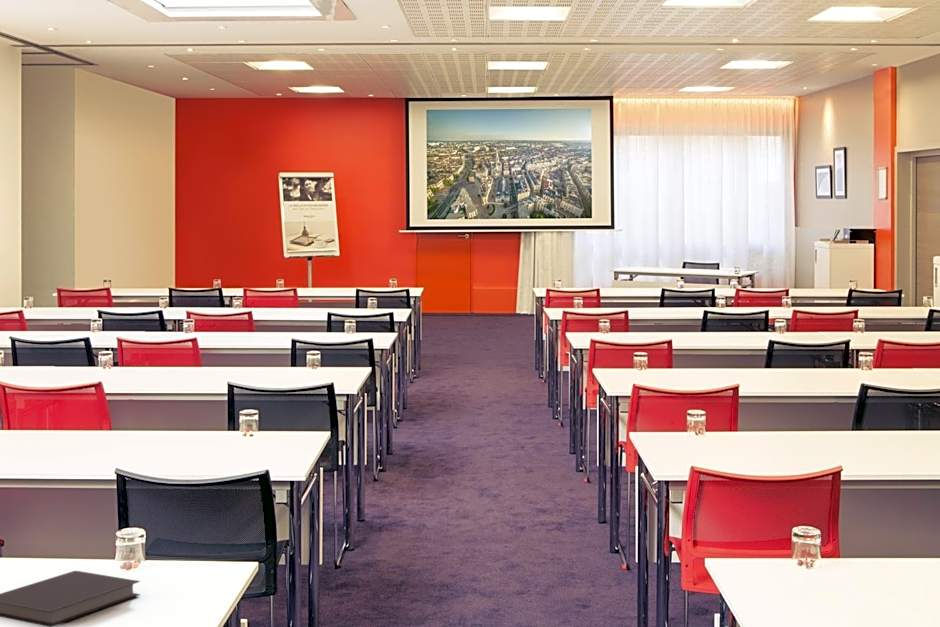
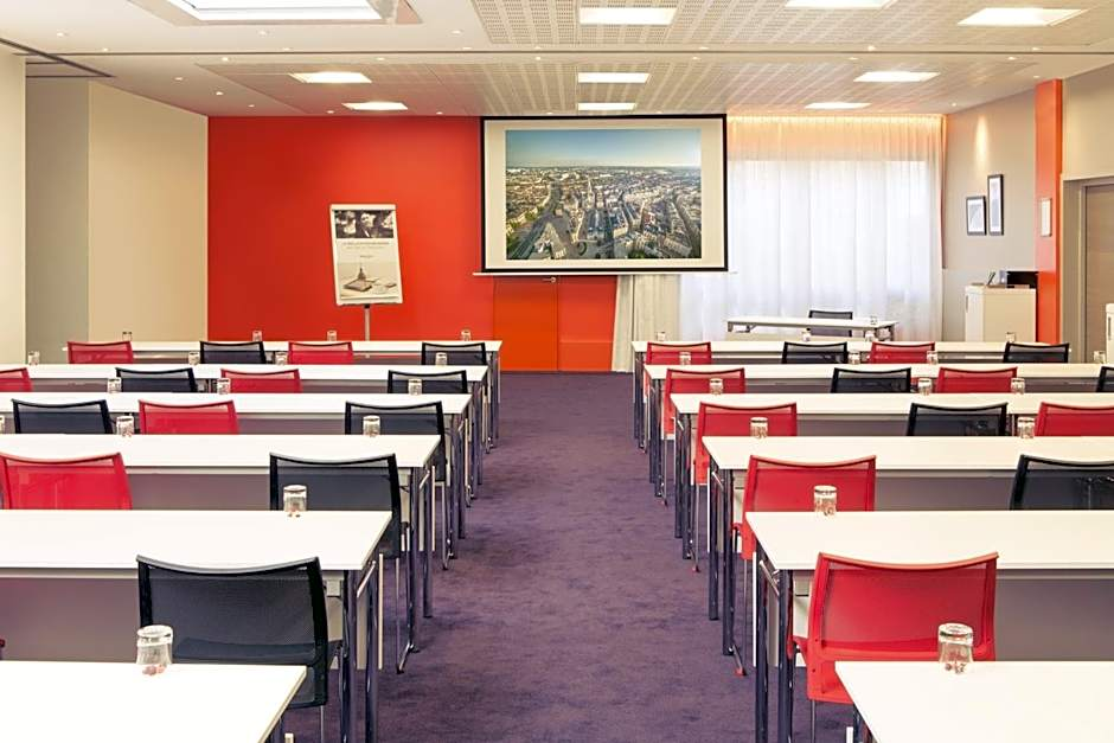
- notebook (62, 596)
